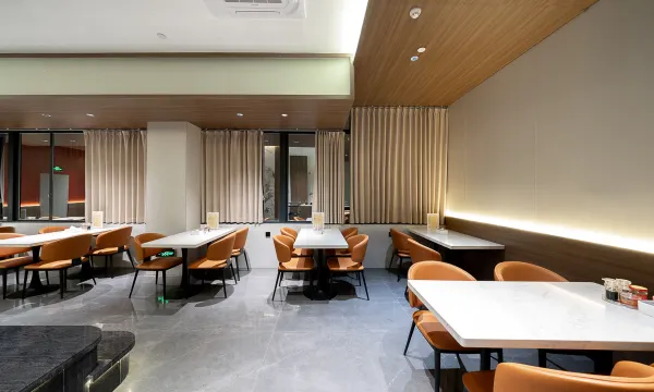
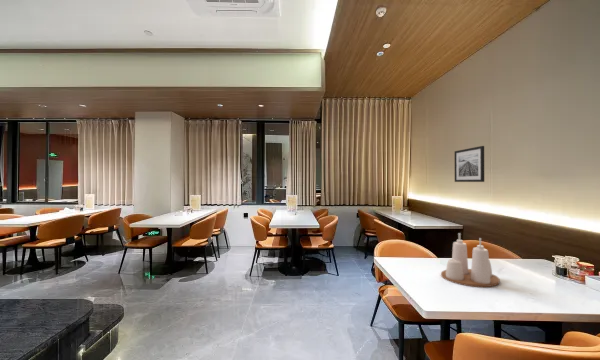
+ condiment set (466, 256)
+ wall art (468, 165)
